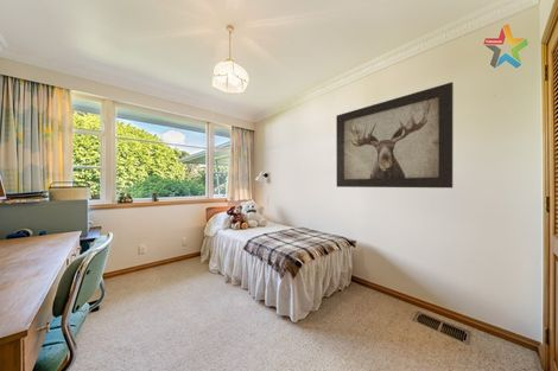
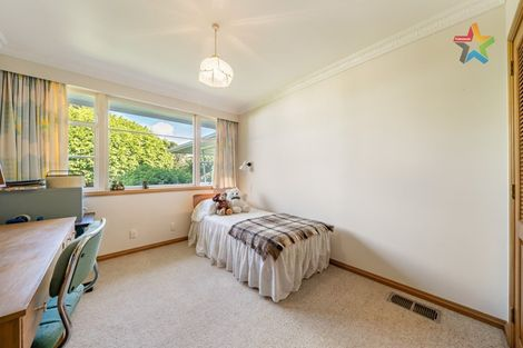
- wall art (383, 145)
